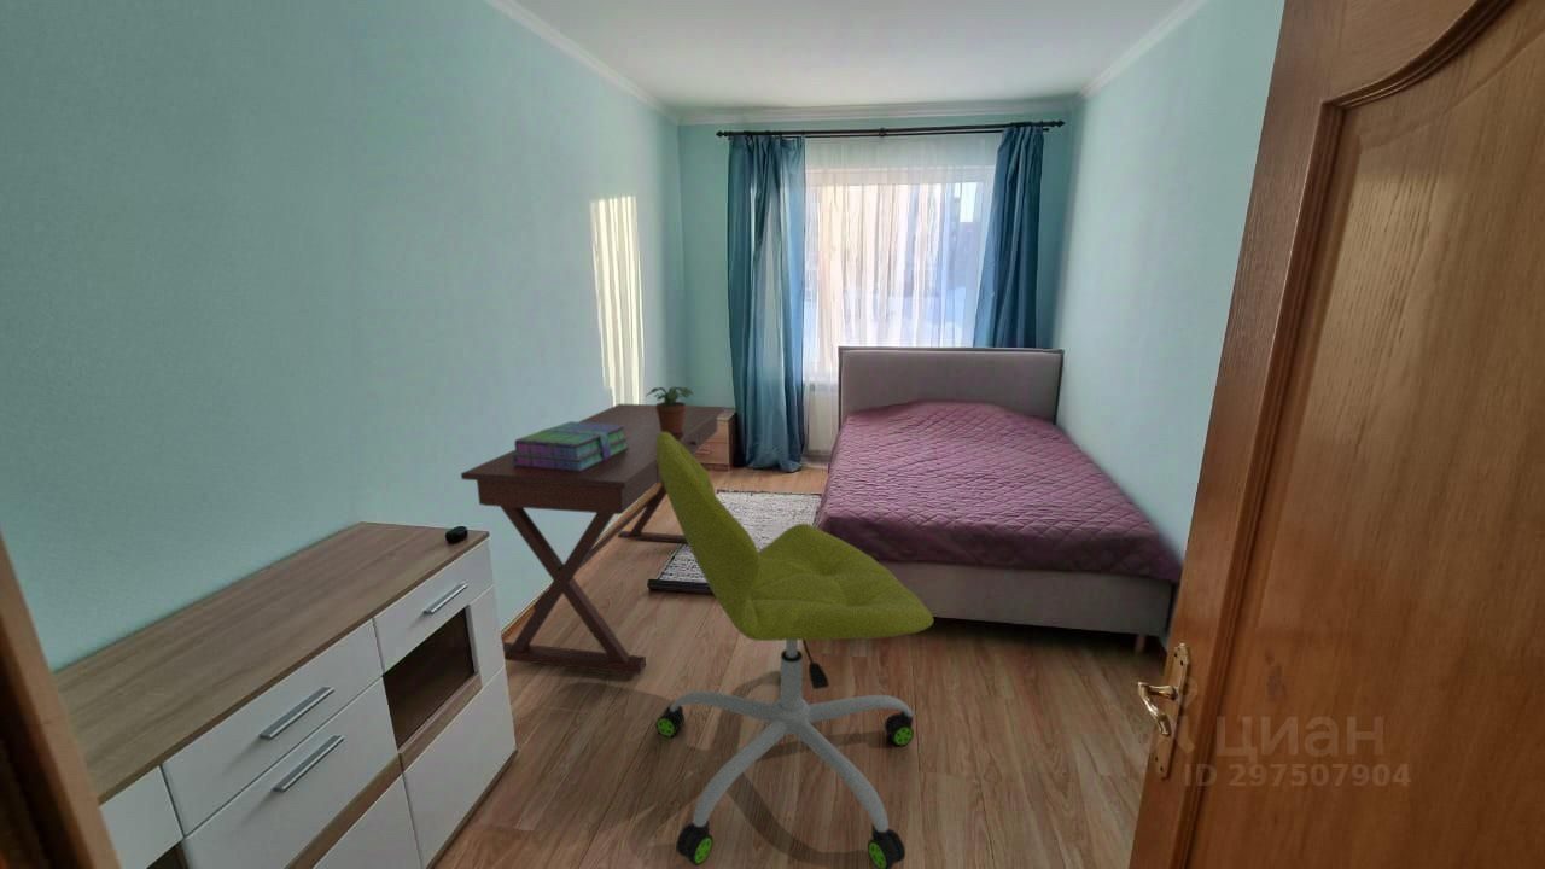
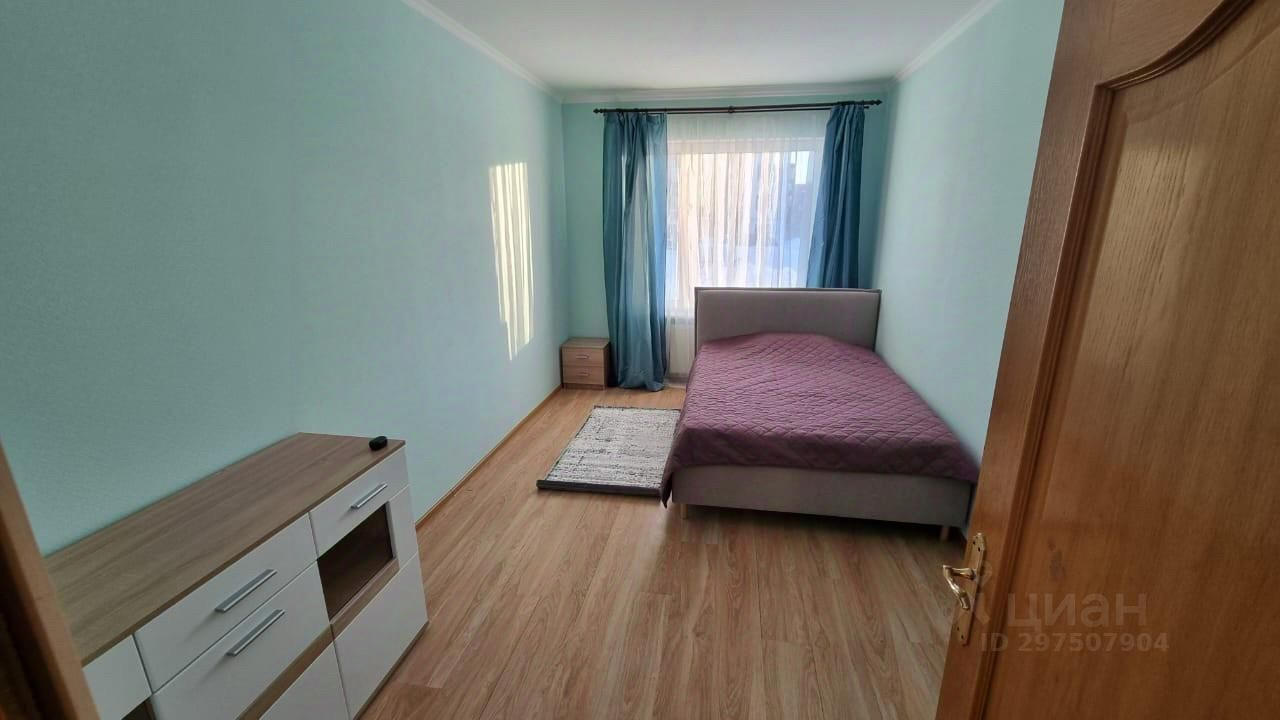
- potted plant (669, 409)
- desk (623, 512)
- stack of books (572, 443)
- office chair (783, 608)
